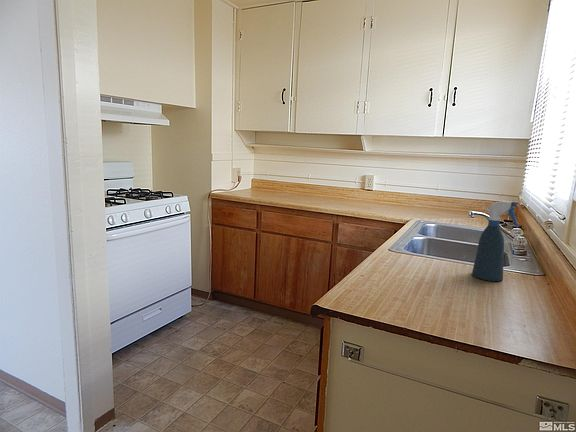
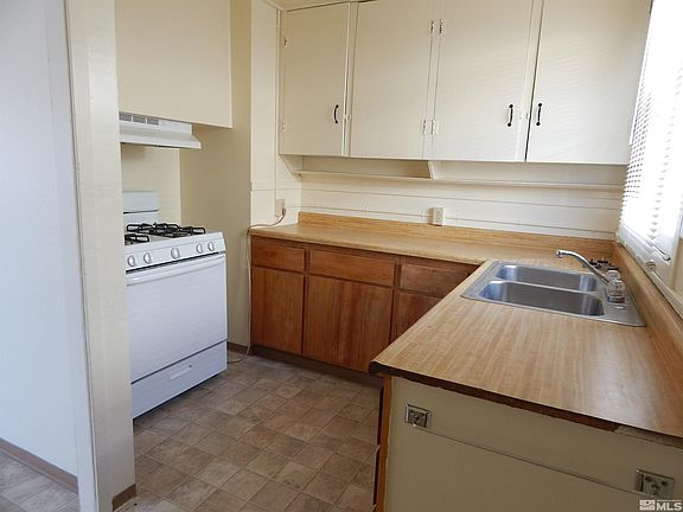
- spray bottle (494, 239)
